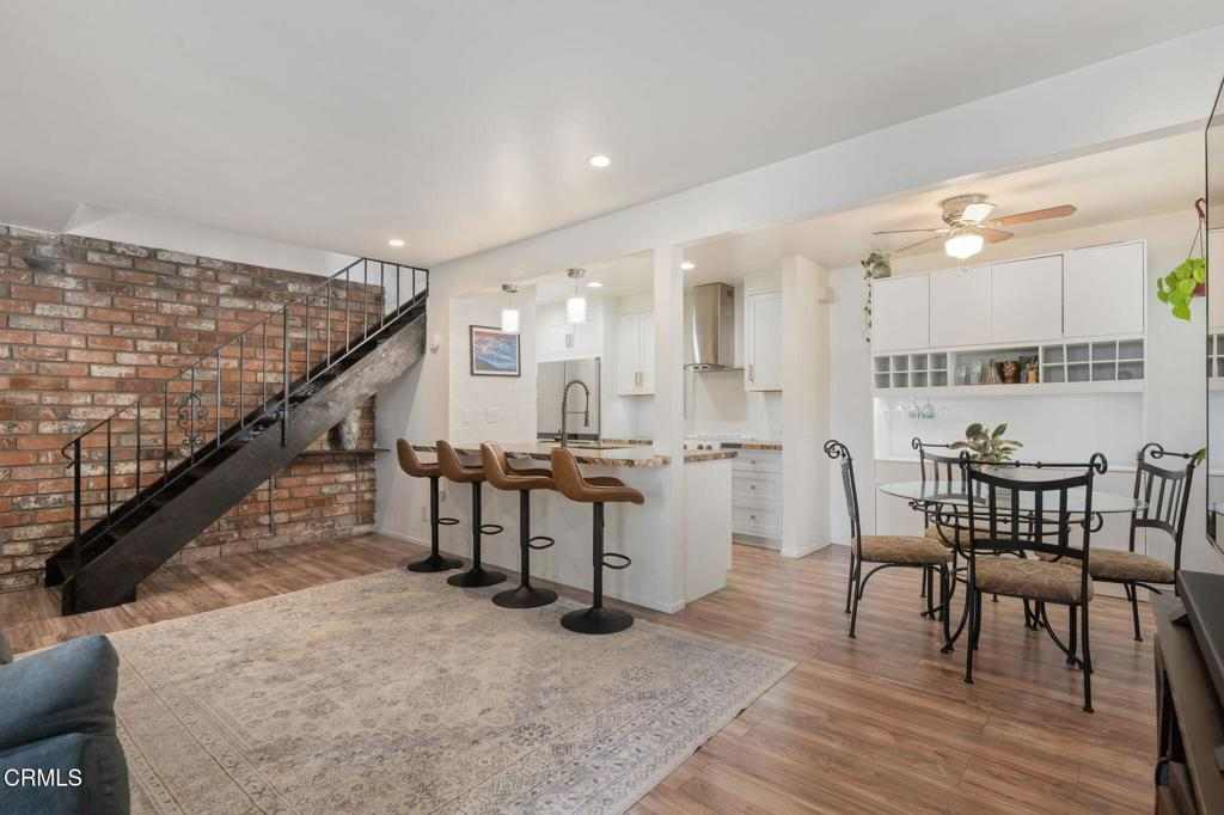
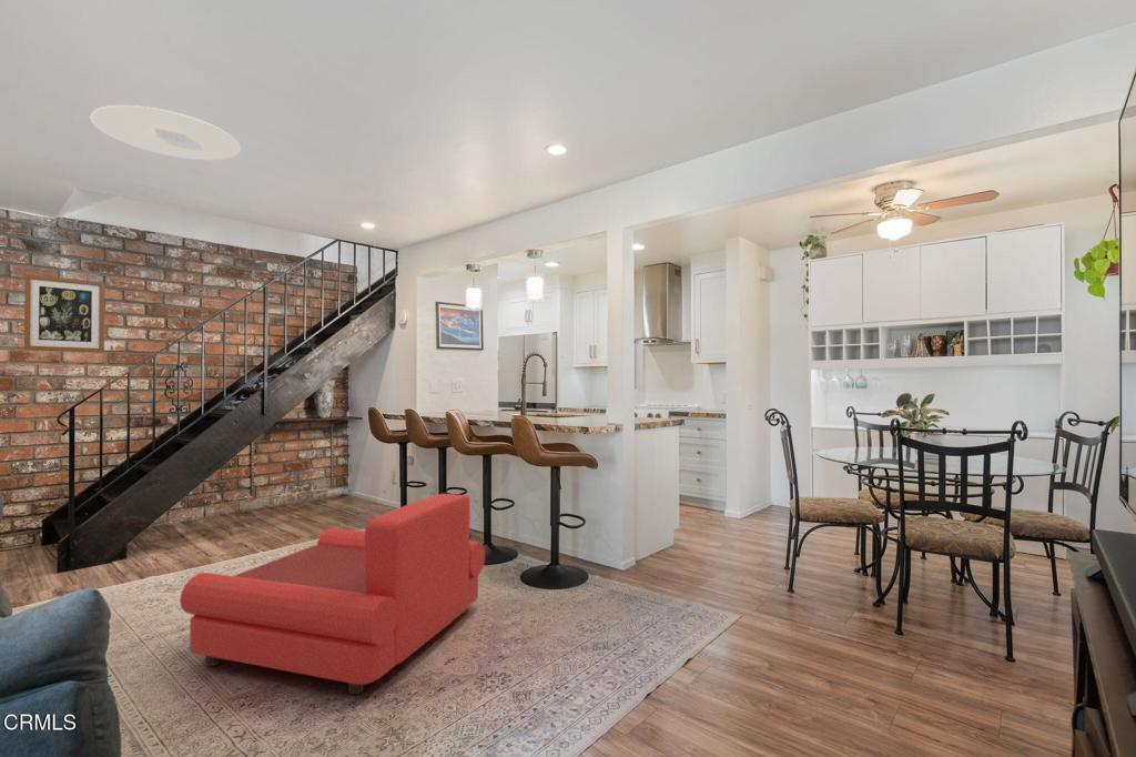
+ armchair (349, 567)
+ wall art (65, 314)
+ ceiling light (170, 129)
